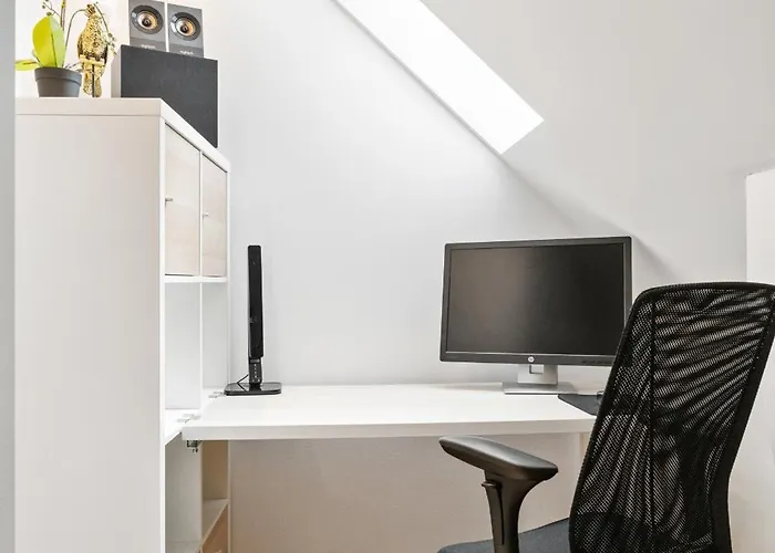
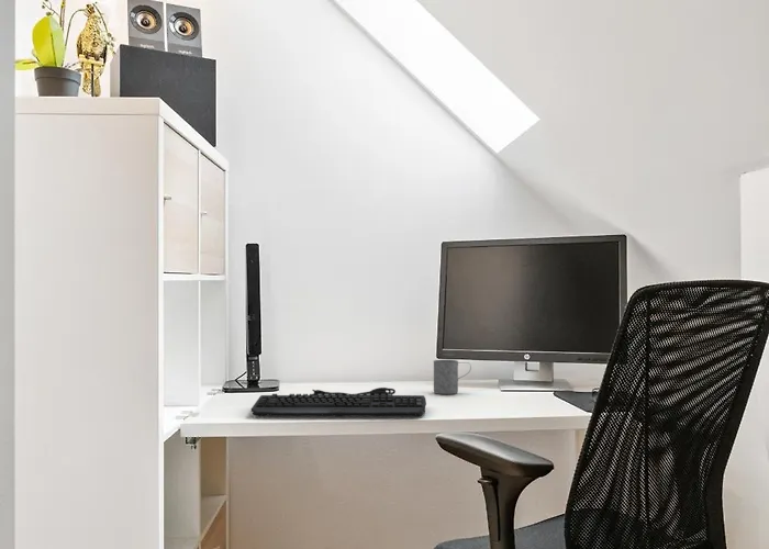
+ keyboard (342, 400)
+ mug (452, 377)
